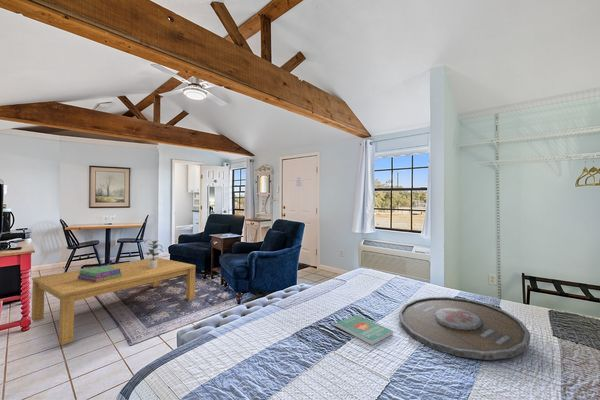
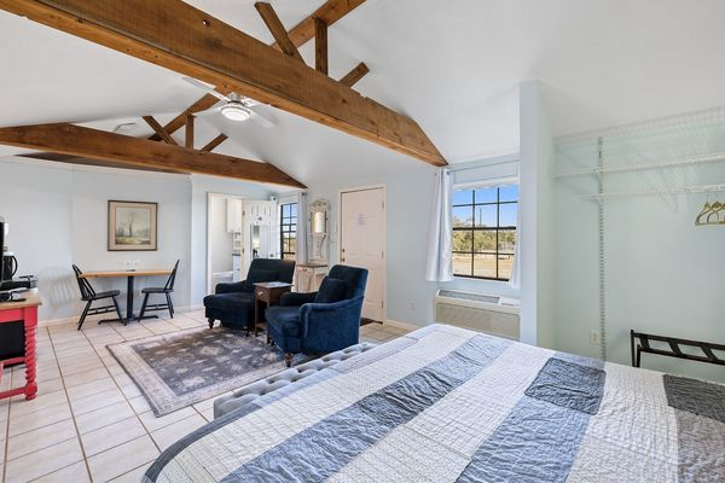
- potted plant (155, 253)
- stack of books (100, 273)
- book (363, 328)
- serving tray (457, 321)
- coffee table (121, 289)
